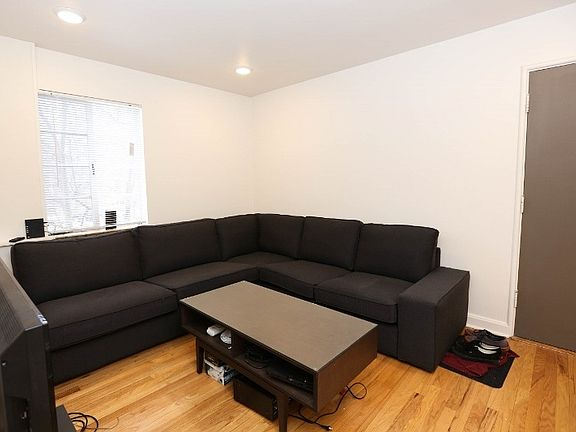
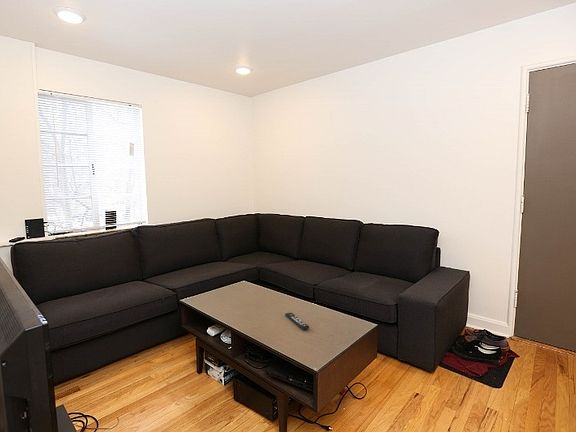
+ remote control (296, 320)
